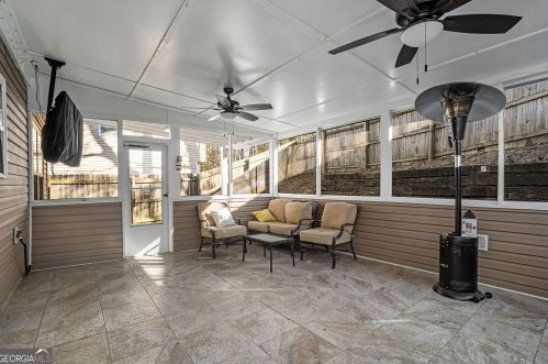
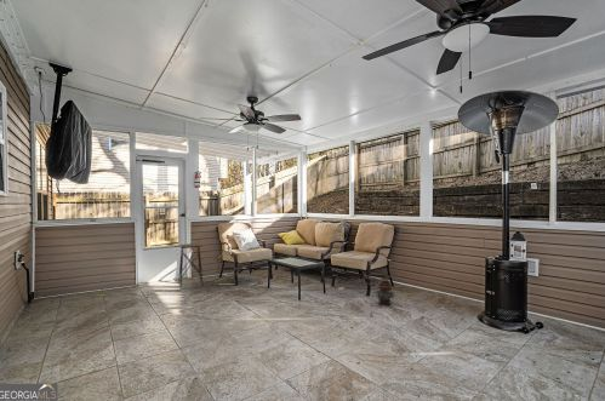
+ lantern (384, 291)
+ side table (190, 264)
